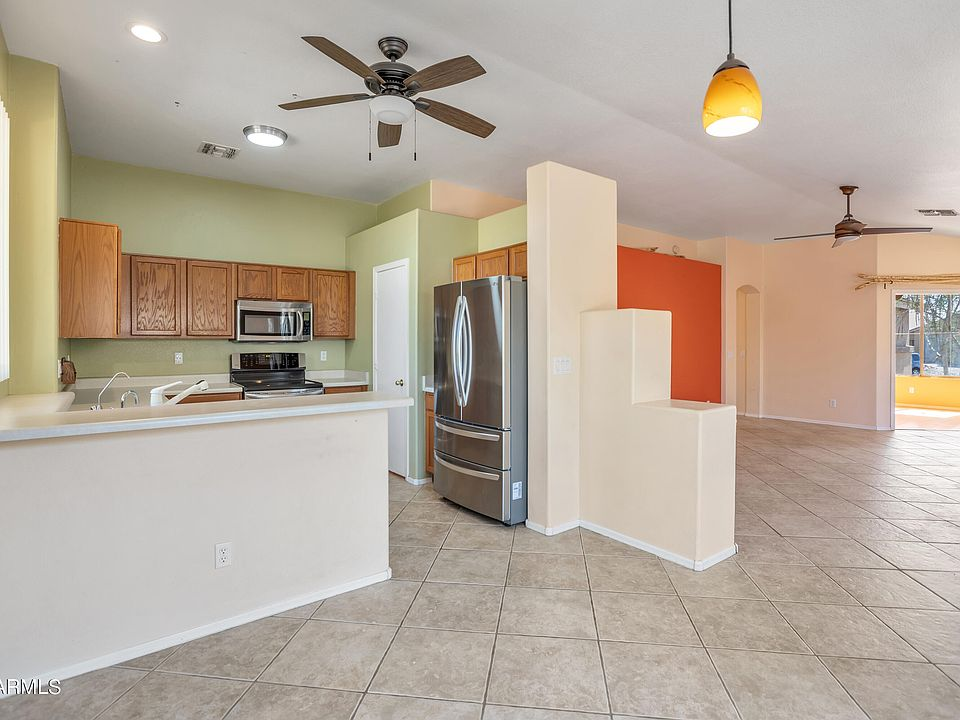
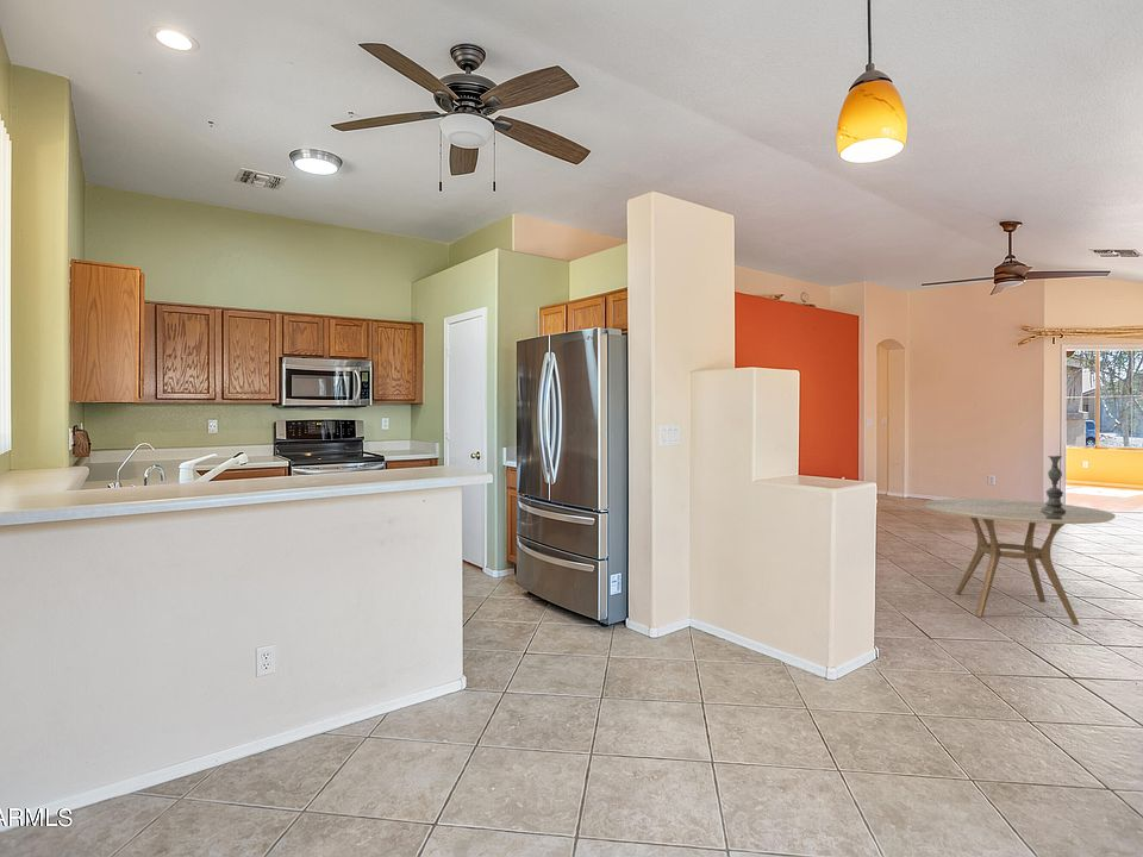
+ candlestick (1053, 482)
+ dining table (1012, 557)
